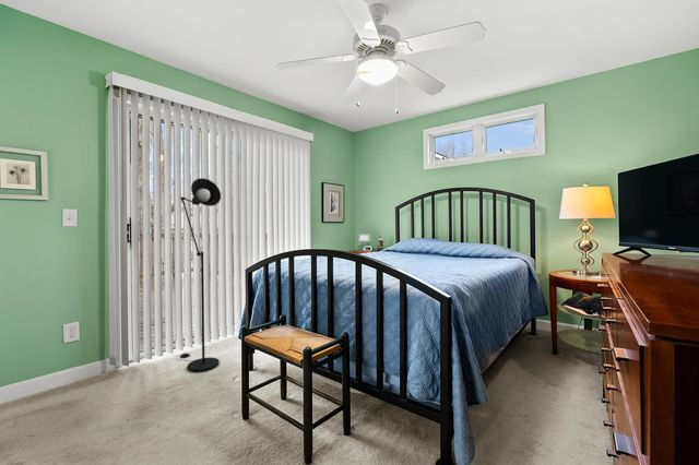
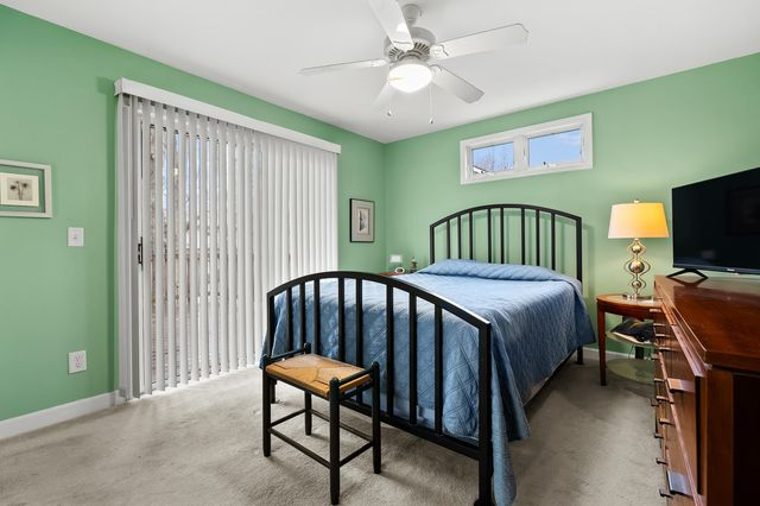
- floor lamp (201, 272)
